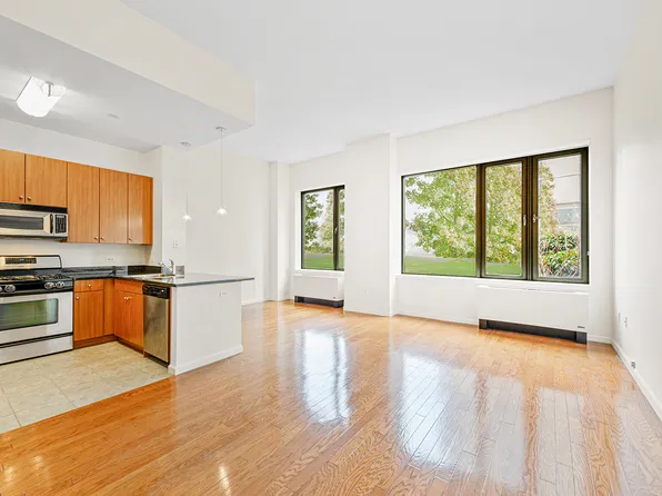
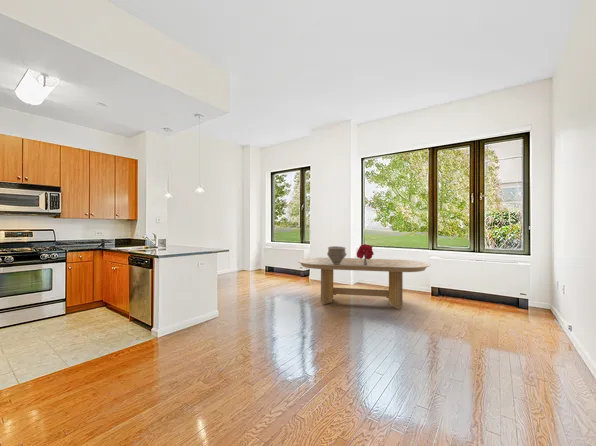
+ dining table (360, 289)
+ bouquet (365, 254)
+ ceramic pot (336, 255)
